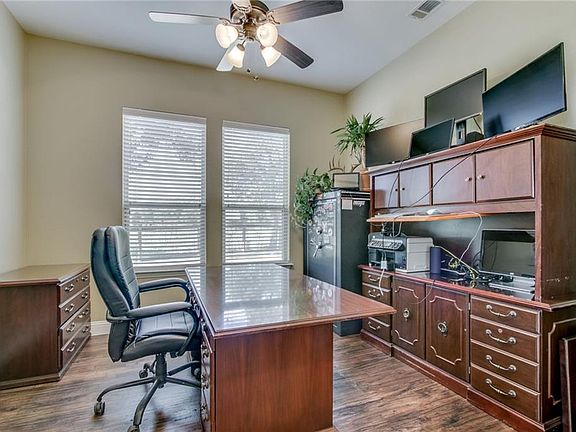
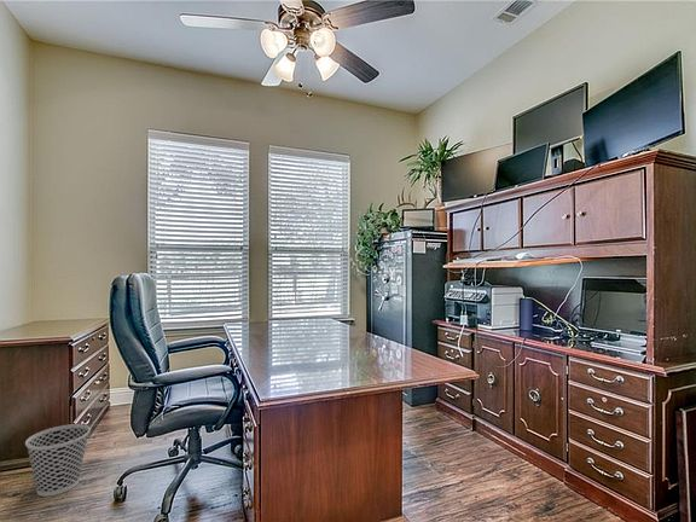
+ wastebasket (58, 460)
